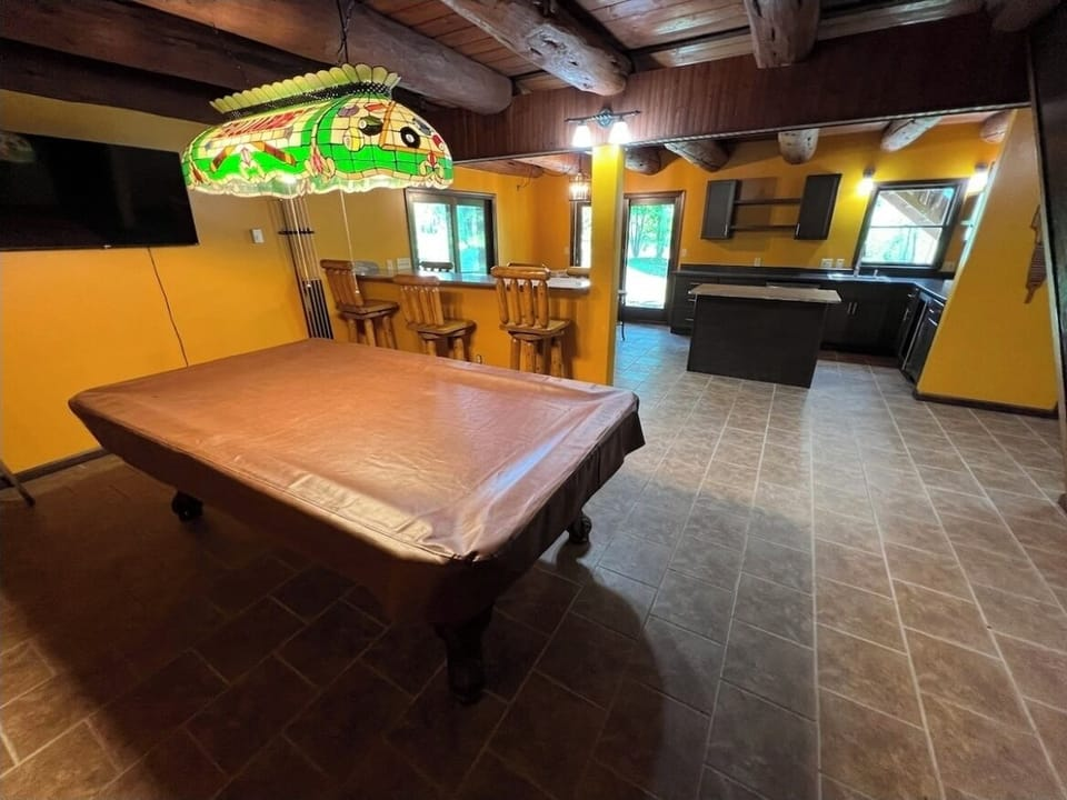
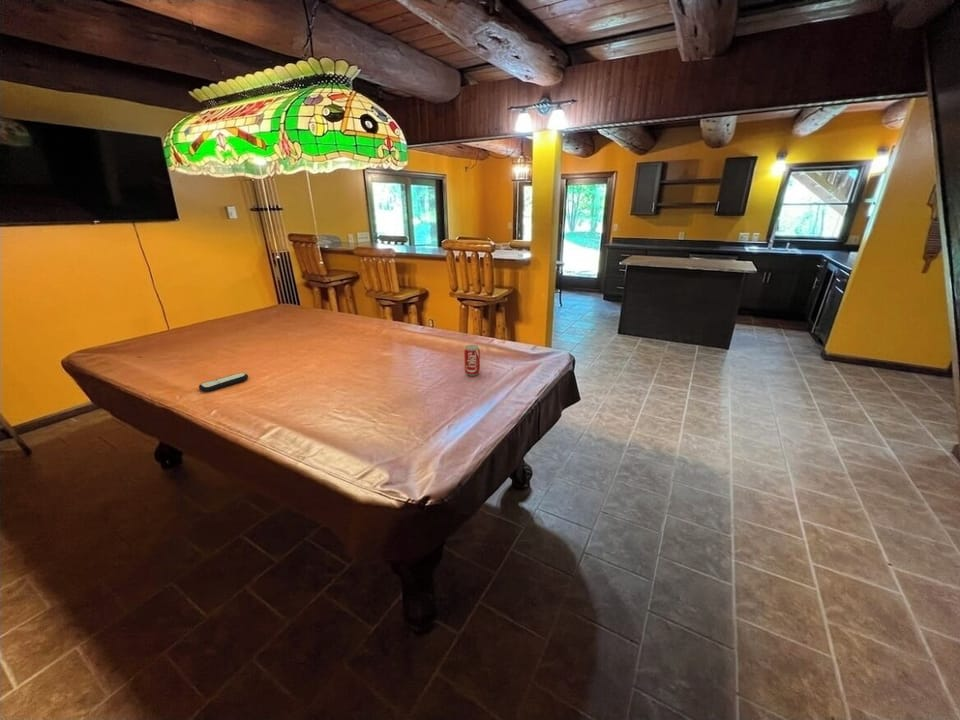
+ remote control (224, 381)
+ beverage can (472, 360)
